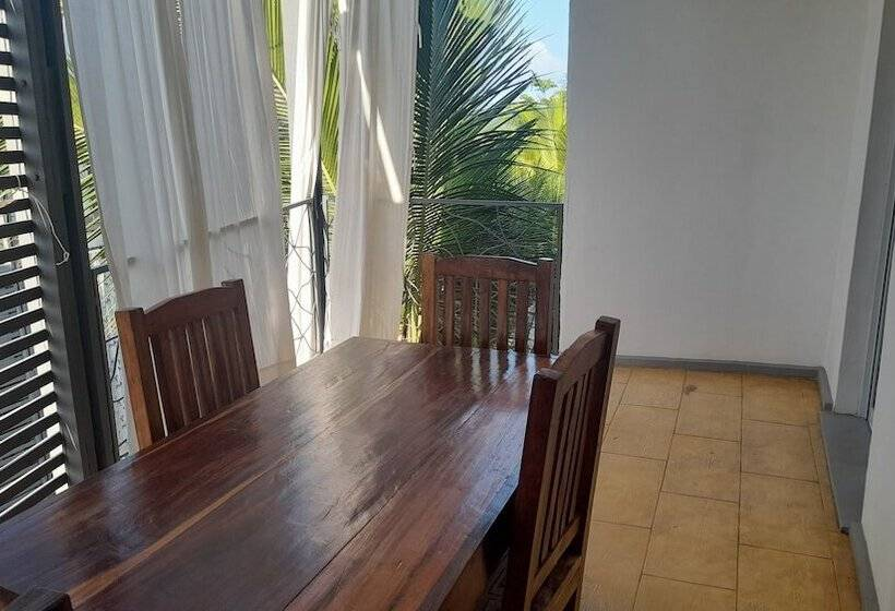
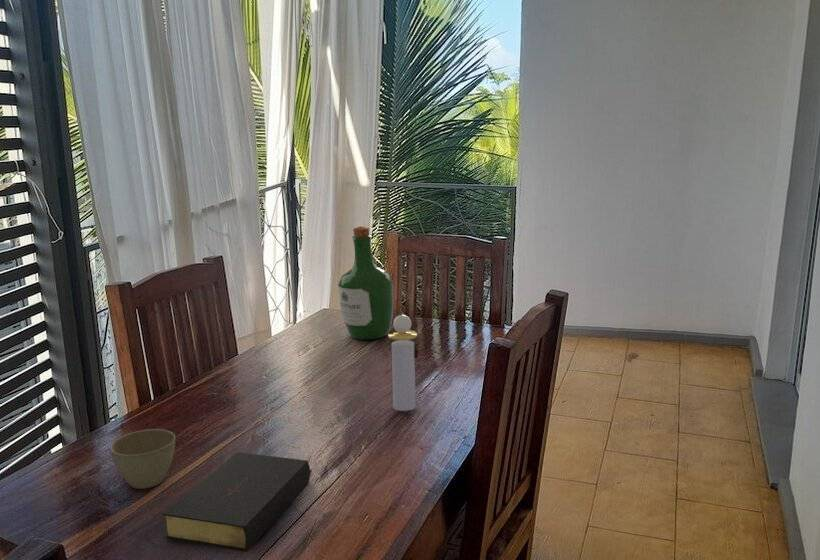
+ wine bottle (365, 281)
+ flower pot (145, 461)
+ perfume bottle (403, 363)
+ bible (250, 489)
